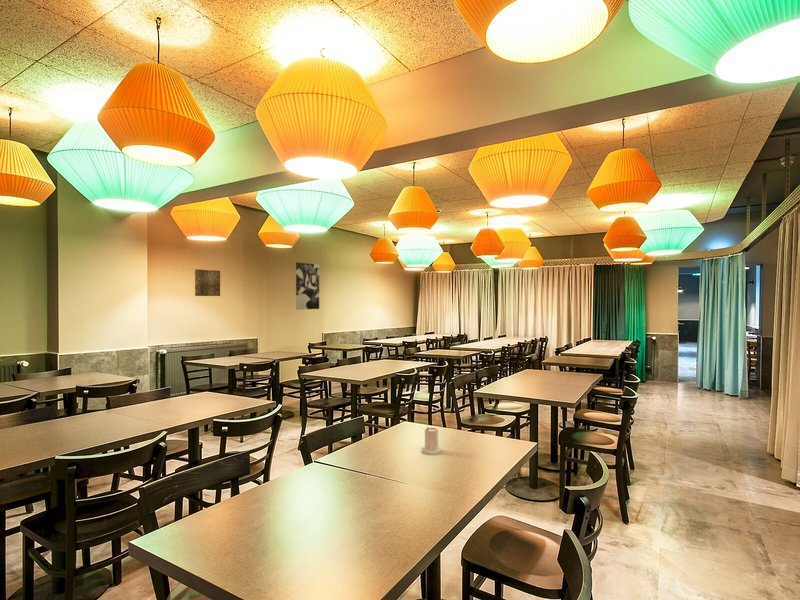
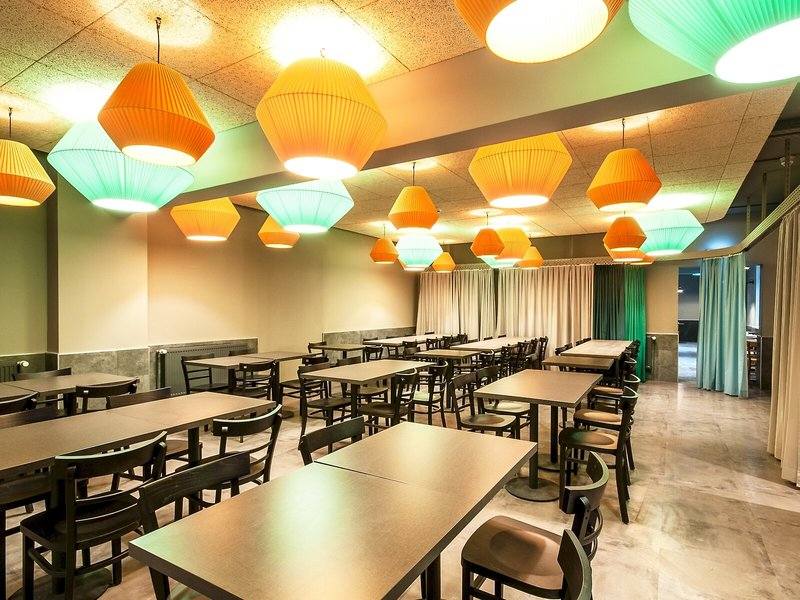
- candle (431, 438)
- wall art (307, 286)
- wall art (207, 283)
